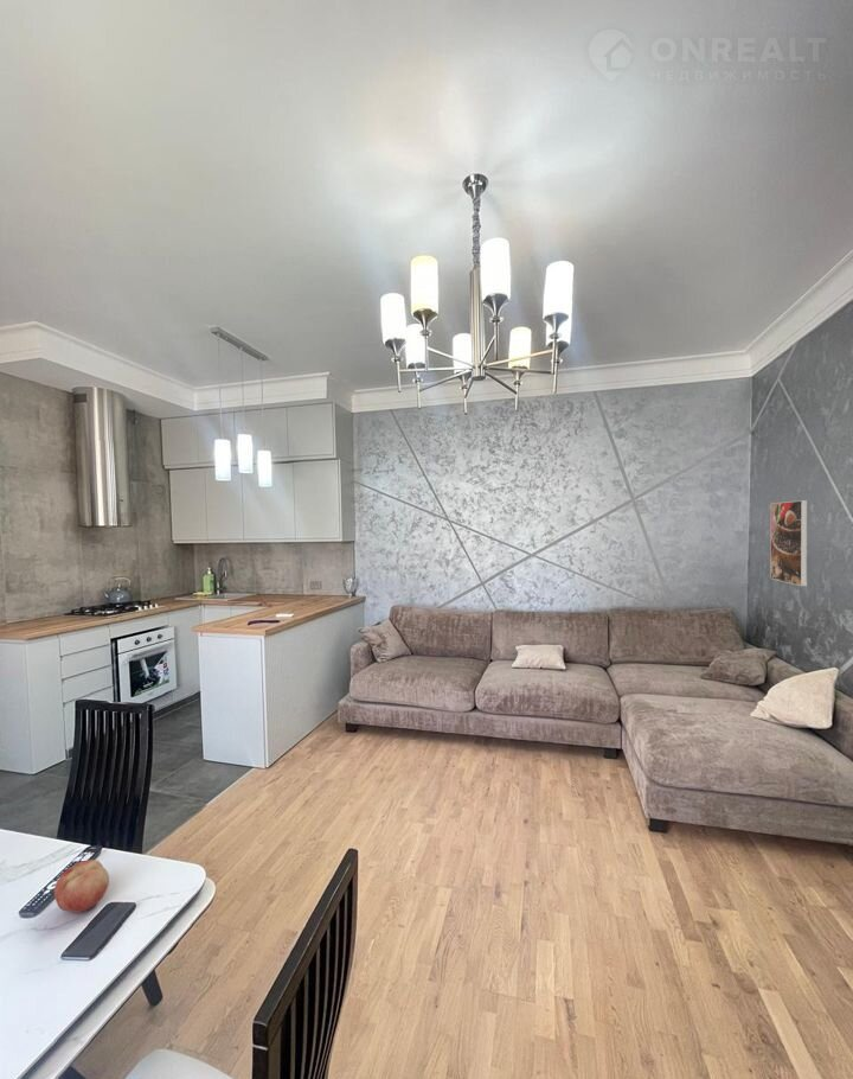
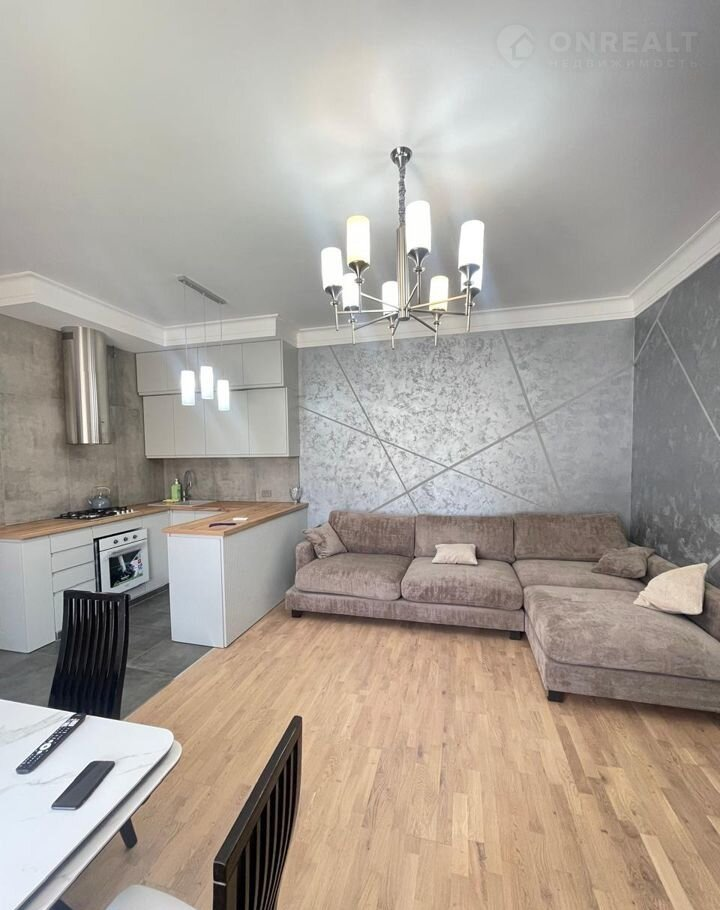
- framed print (787, 542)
- fruit (82, 886)
